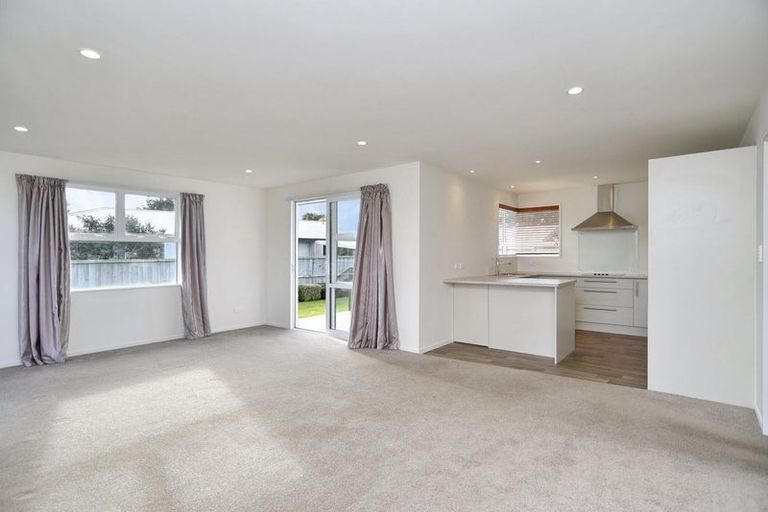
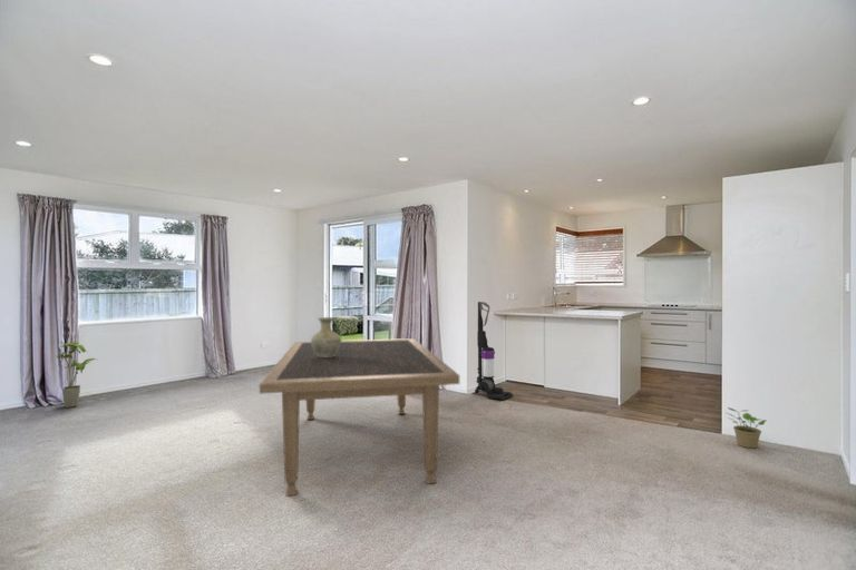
+ vase (325, 336)
+ vacuum cleaner (490, 348)
+ potted plant (745, 424)
+ dining table (359, 396)
+ house plant (77, 373)
